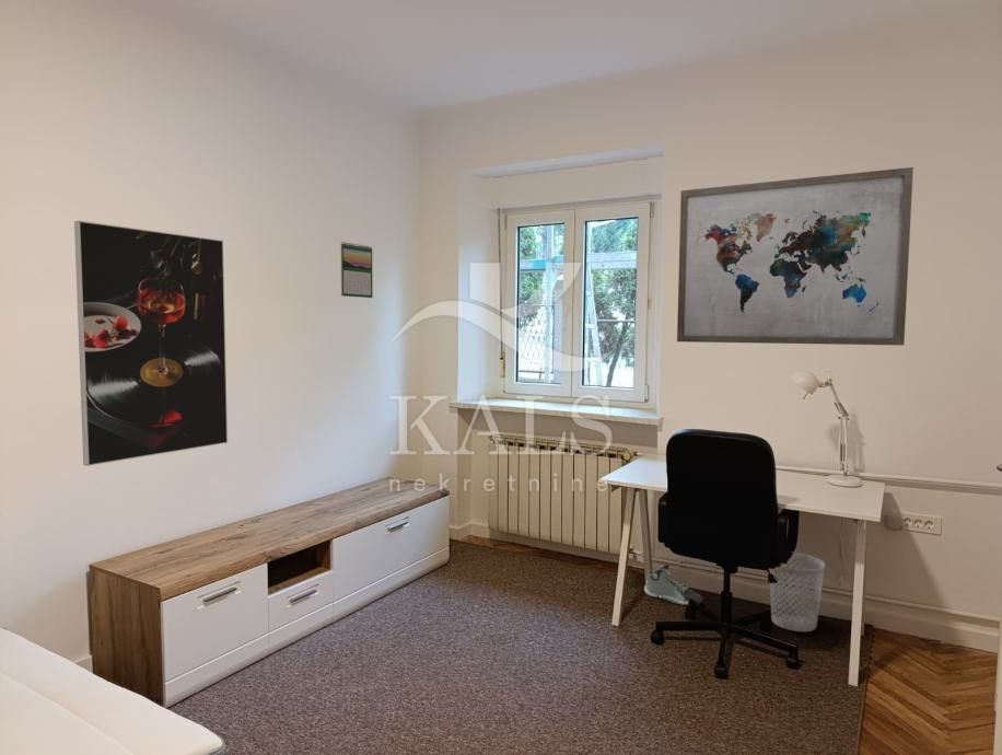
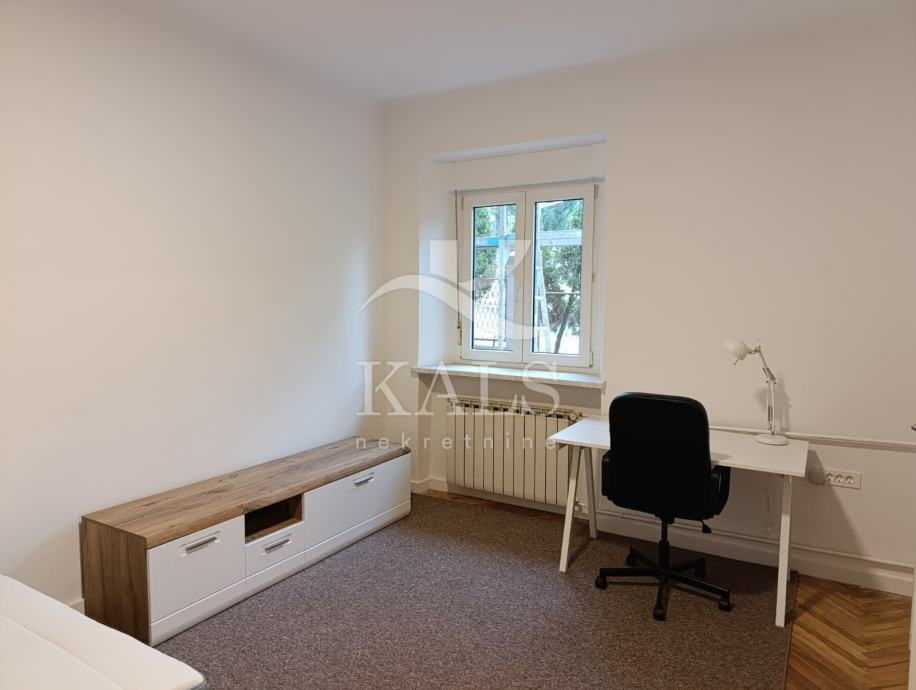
- sneaker (672, 582)
- calendar (357, 270)
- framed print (159, 344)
- wall art (784, 262)
- wastebasket (794, 591)
